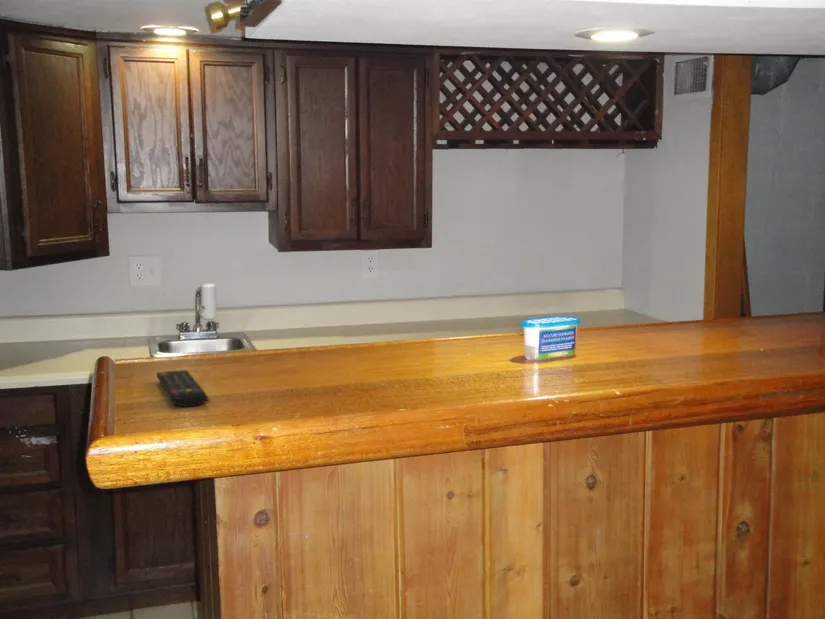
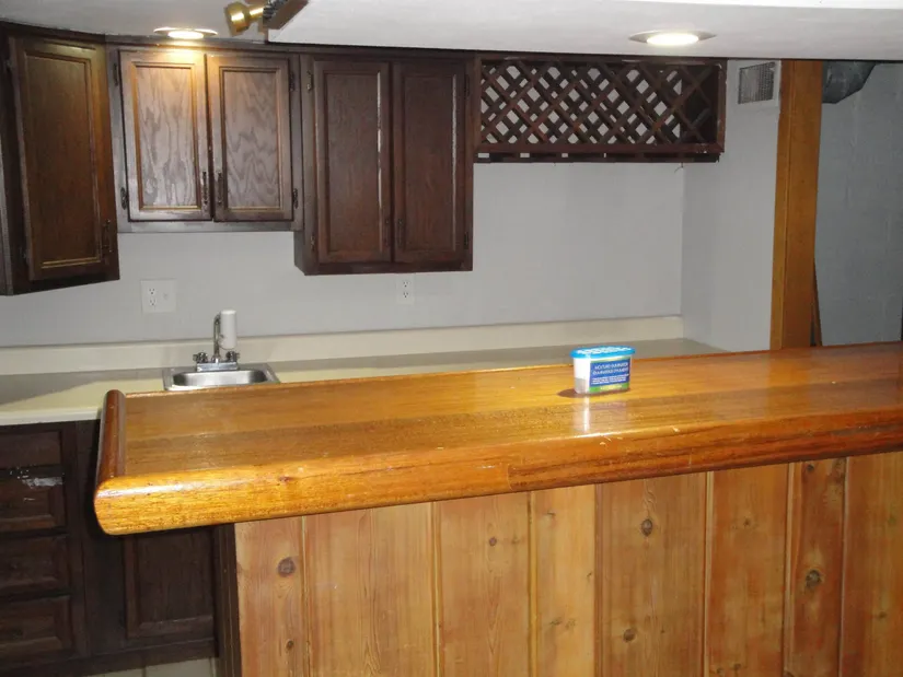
- remote control (180, 387)
